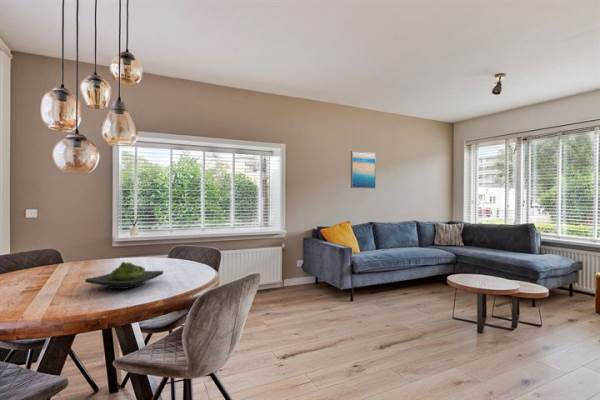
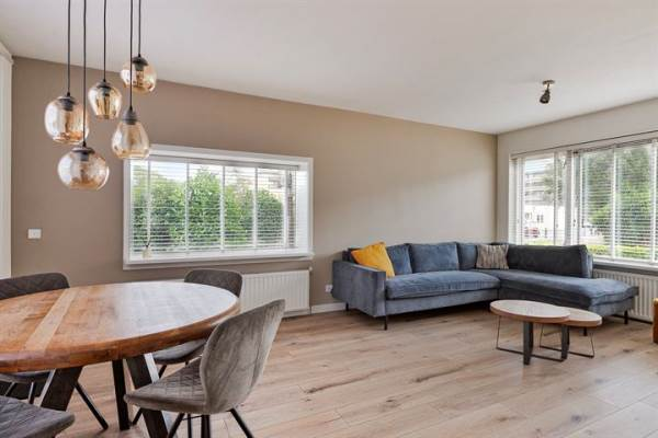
- wall art (363, 170)
- wasabi (126, 273)
